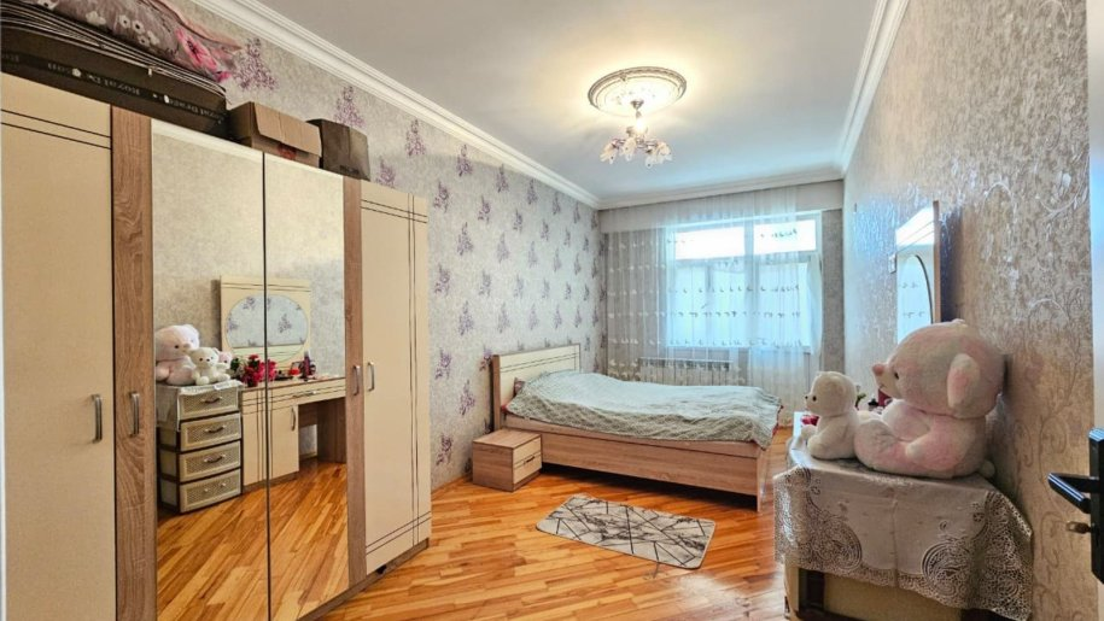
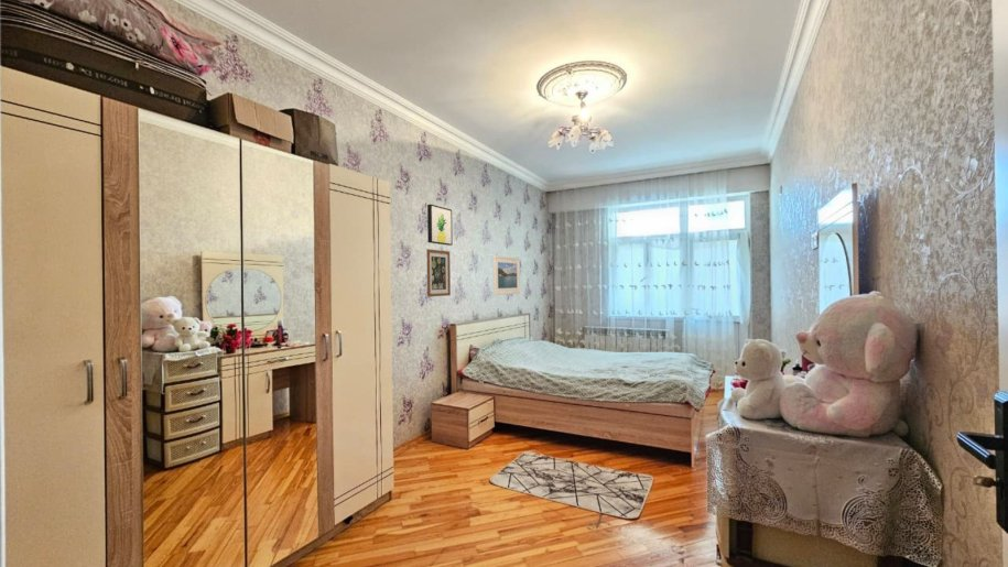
+ wall art (438, 273)
+ wall art (440, 225)
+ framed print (507, 275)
